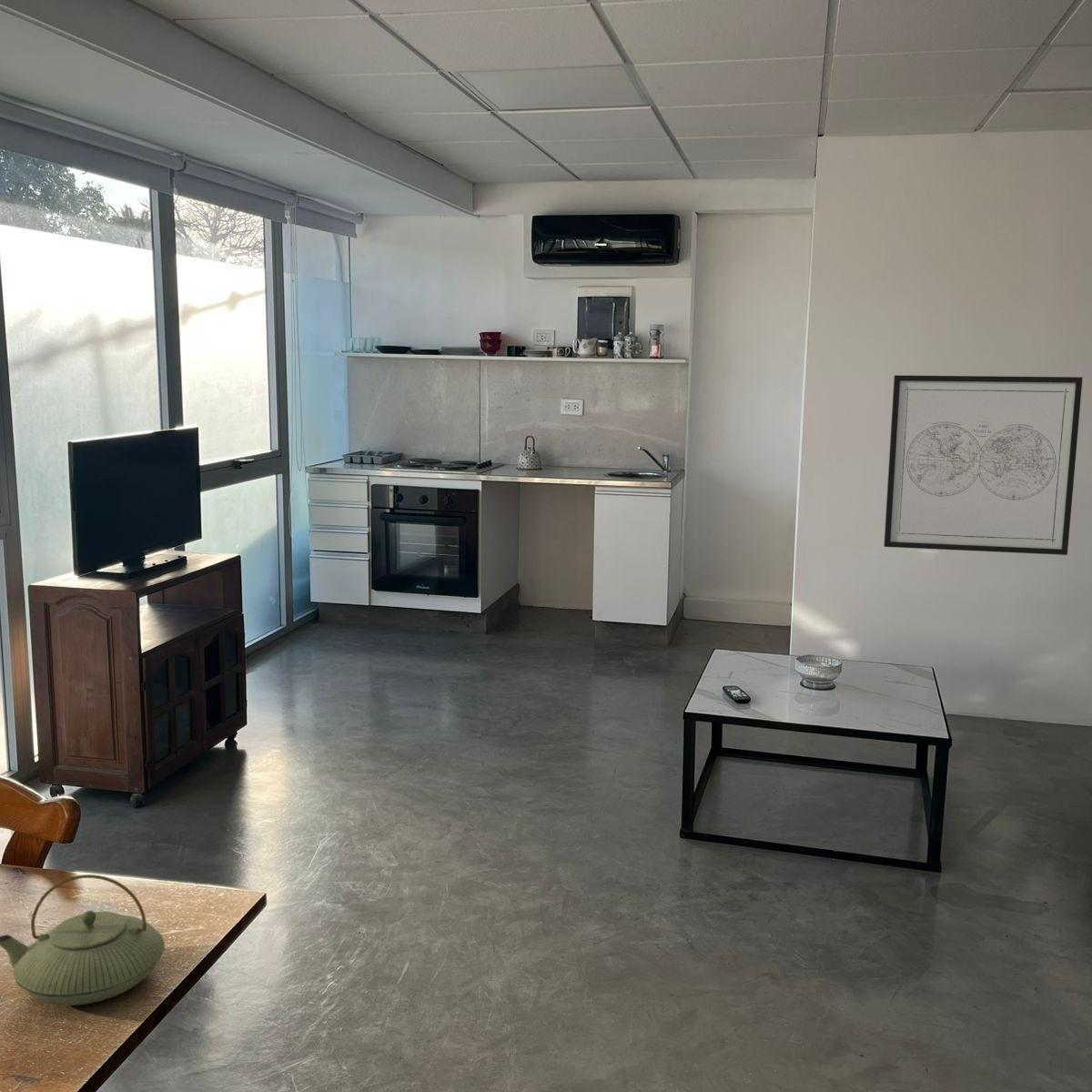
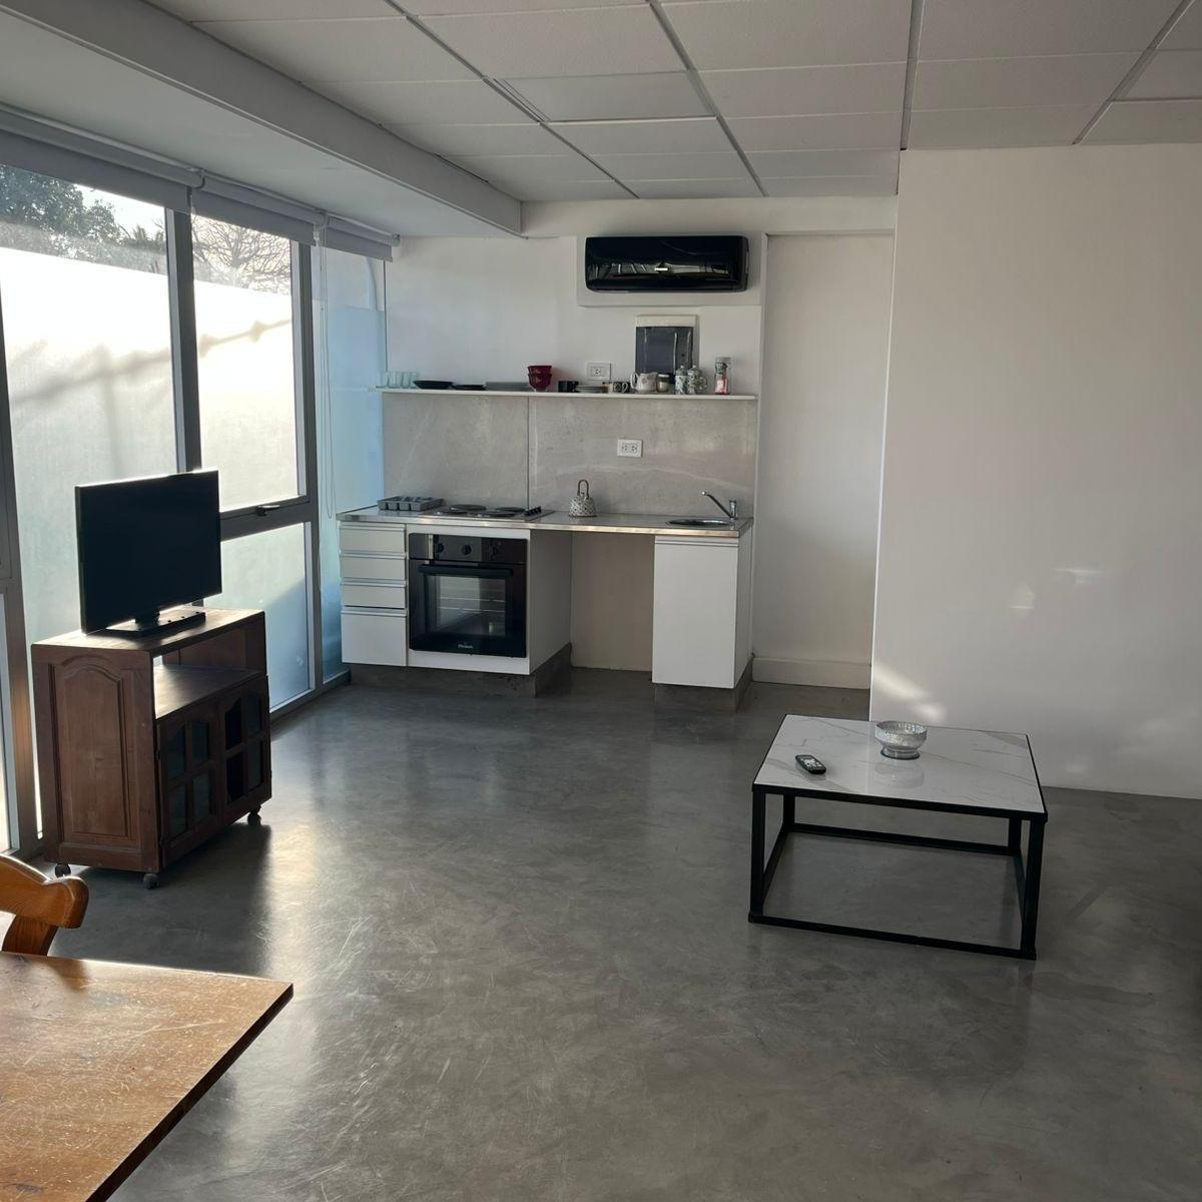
- wall art (979, 464)
- teapot (79, 928)
